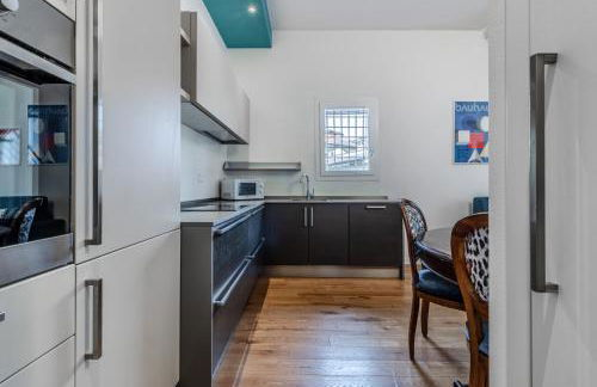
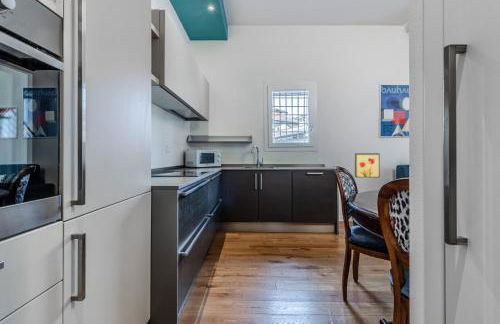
+ wall art (366, 165)
